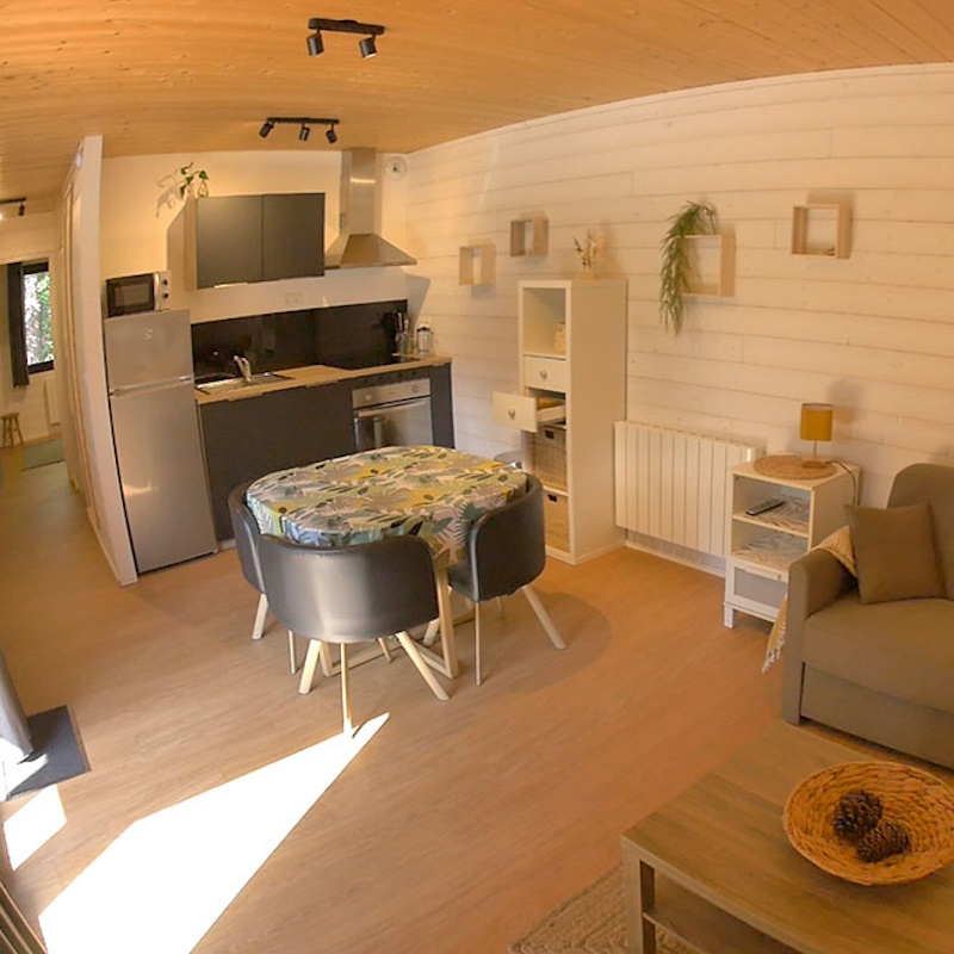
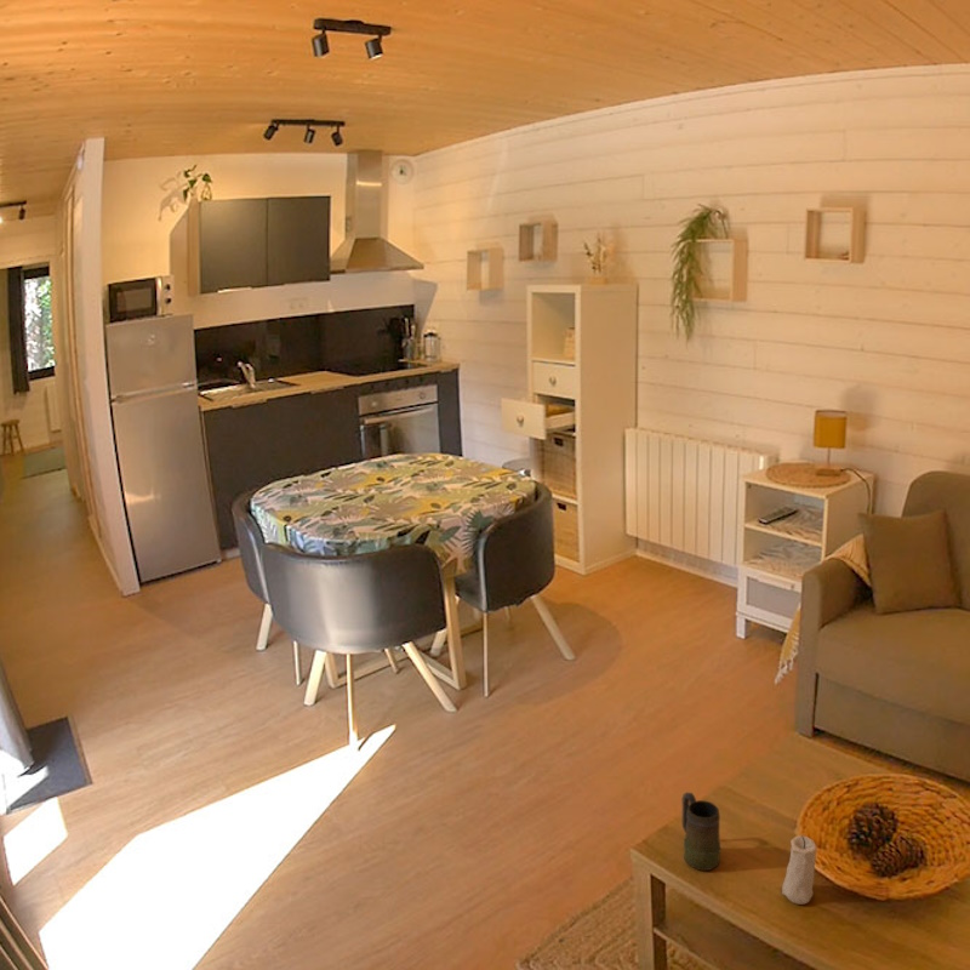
+ candle (798, 865)
+ mug (698, 828)
